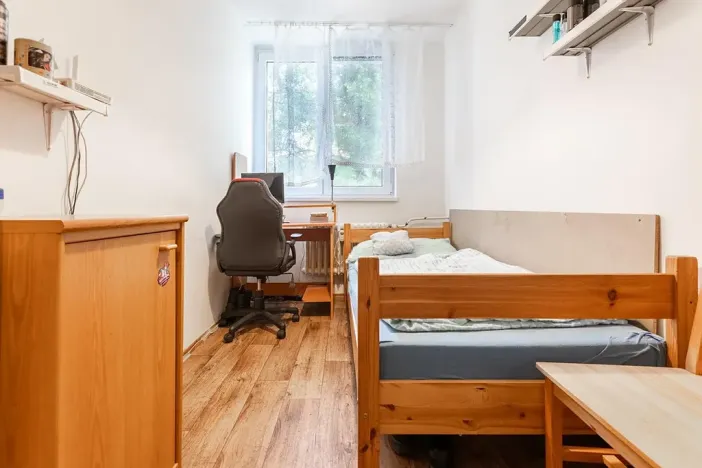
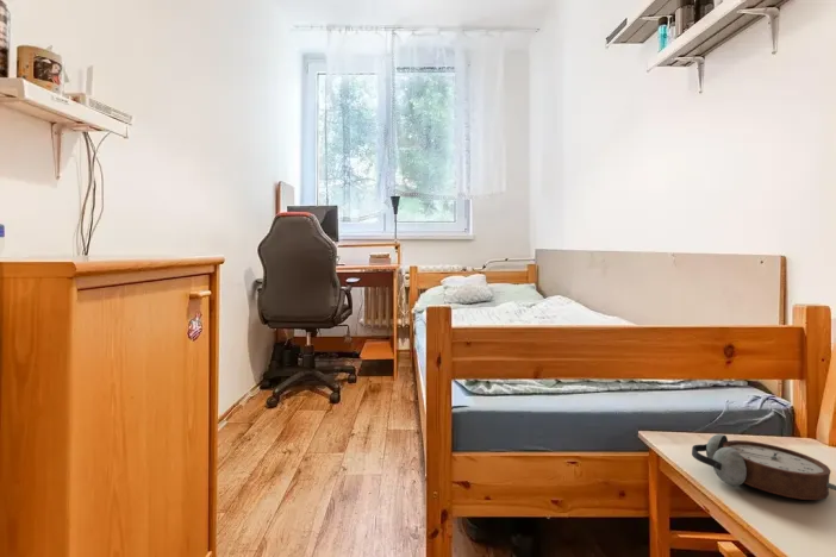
+ alarm clock (756, 462)
